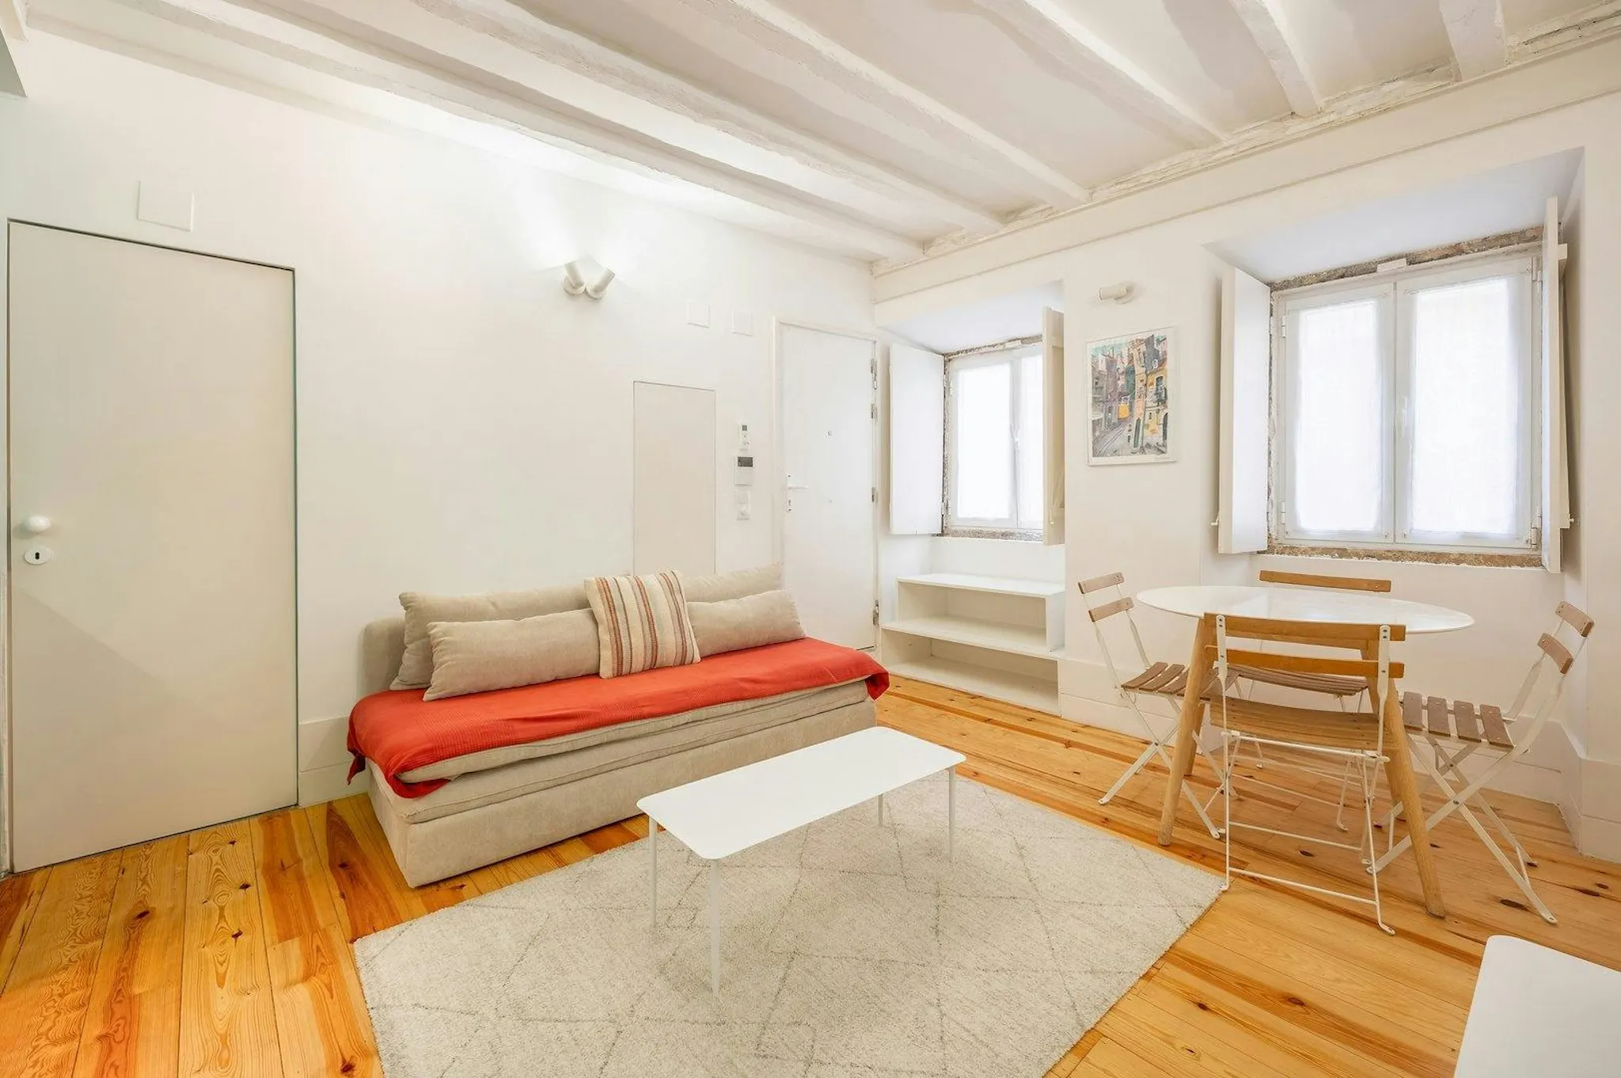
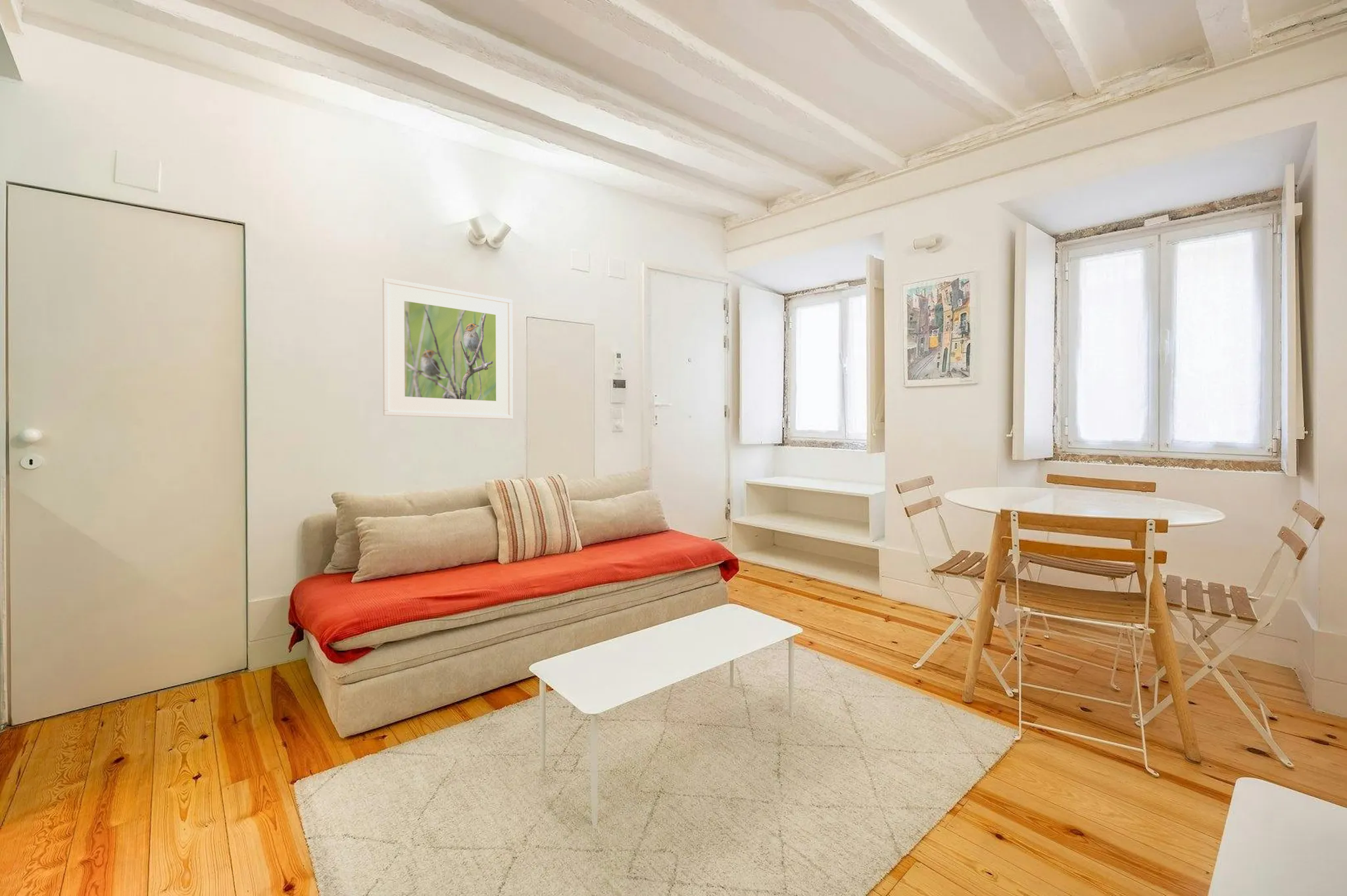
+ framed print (452, 353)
